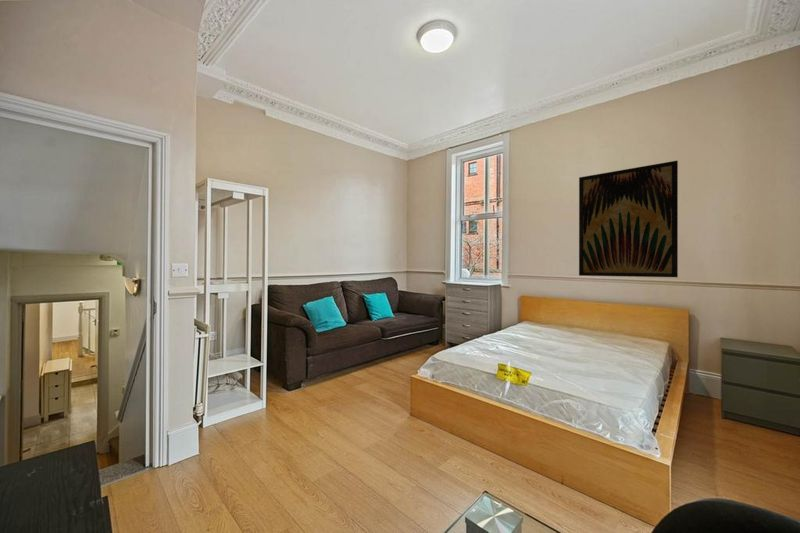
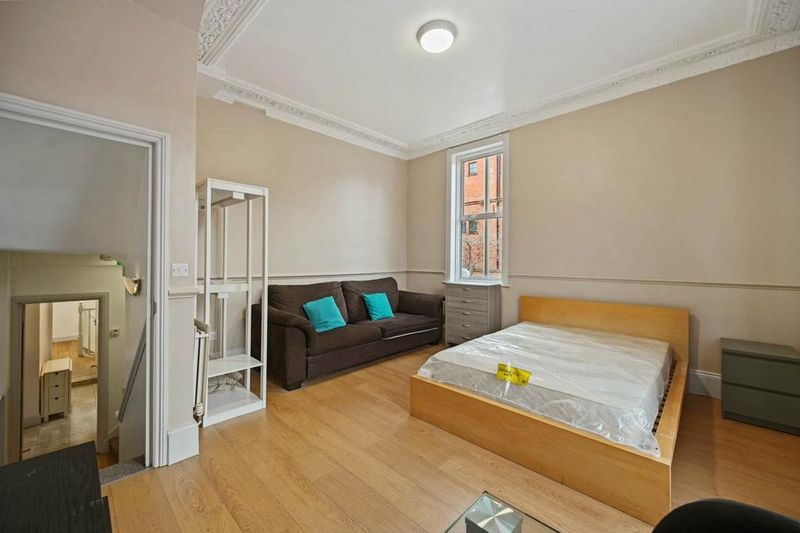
- wall art (624, 223)
